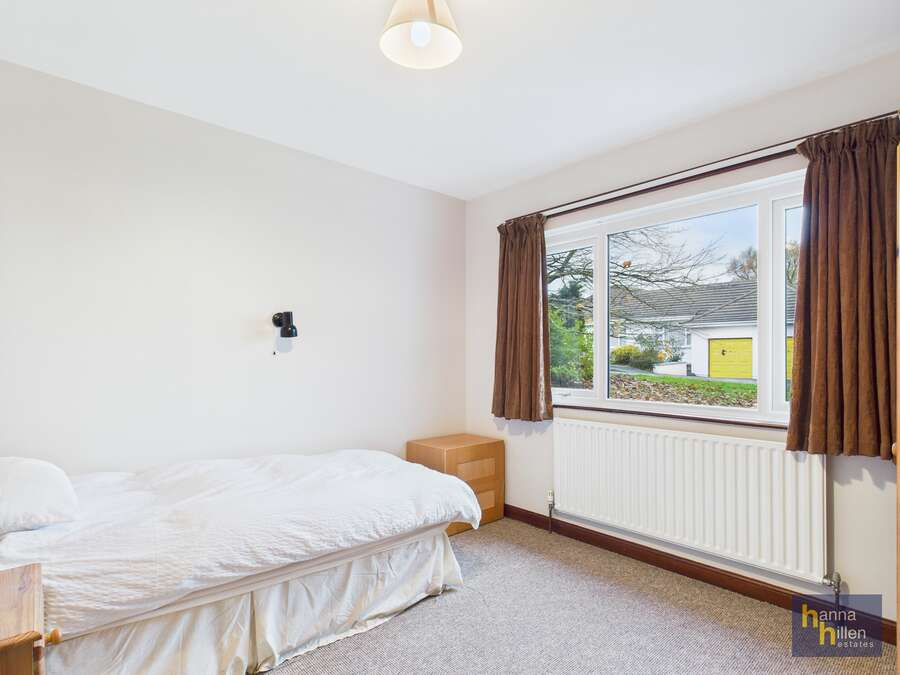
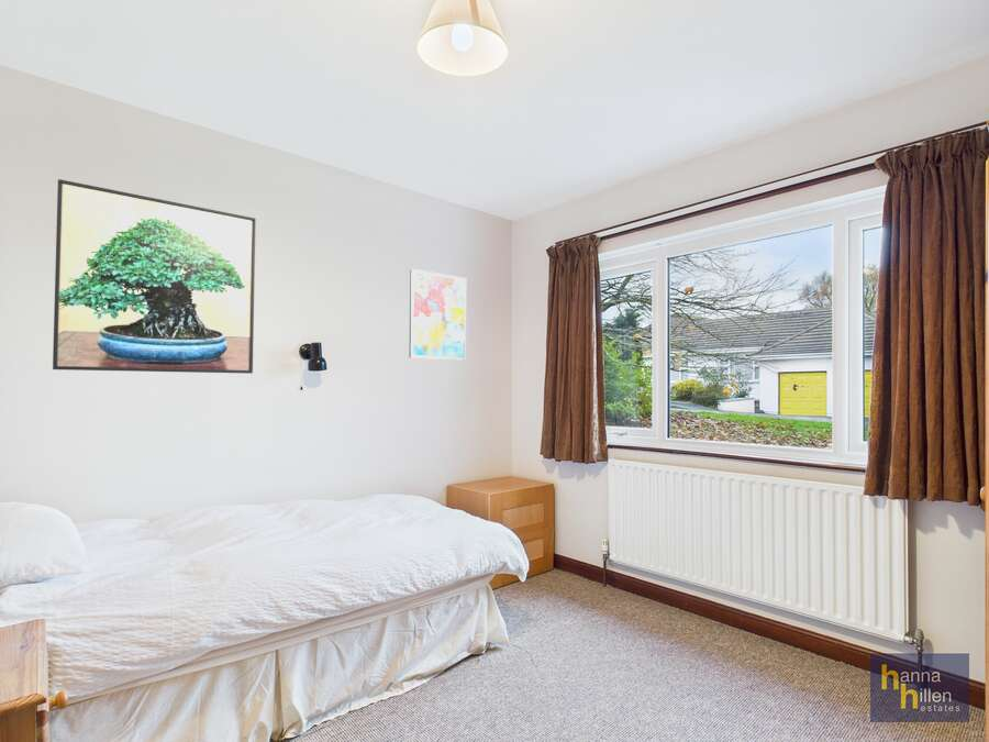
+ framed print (164, 286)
+ wall art (438, 315)
